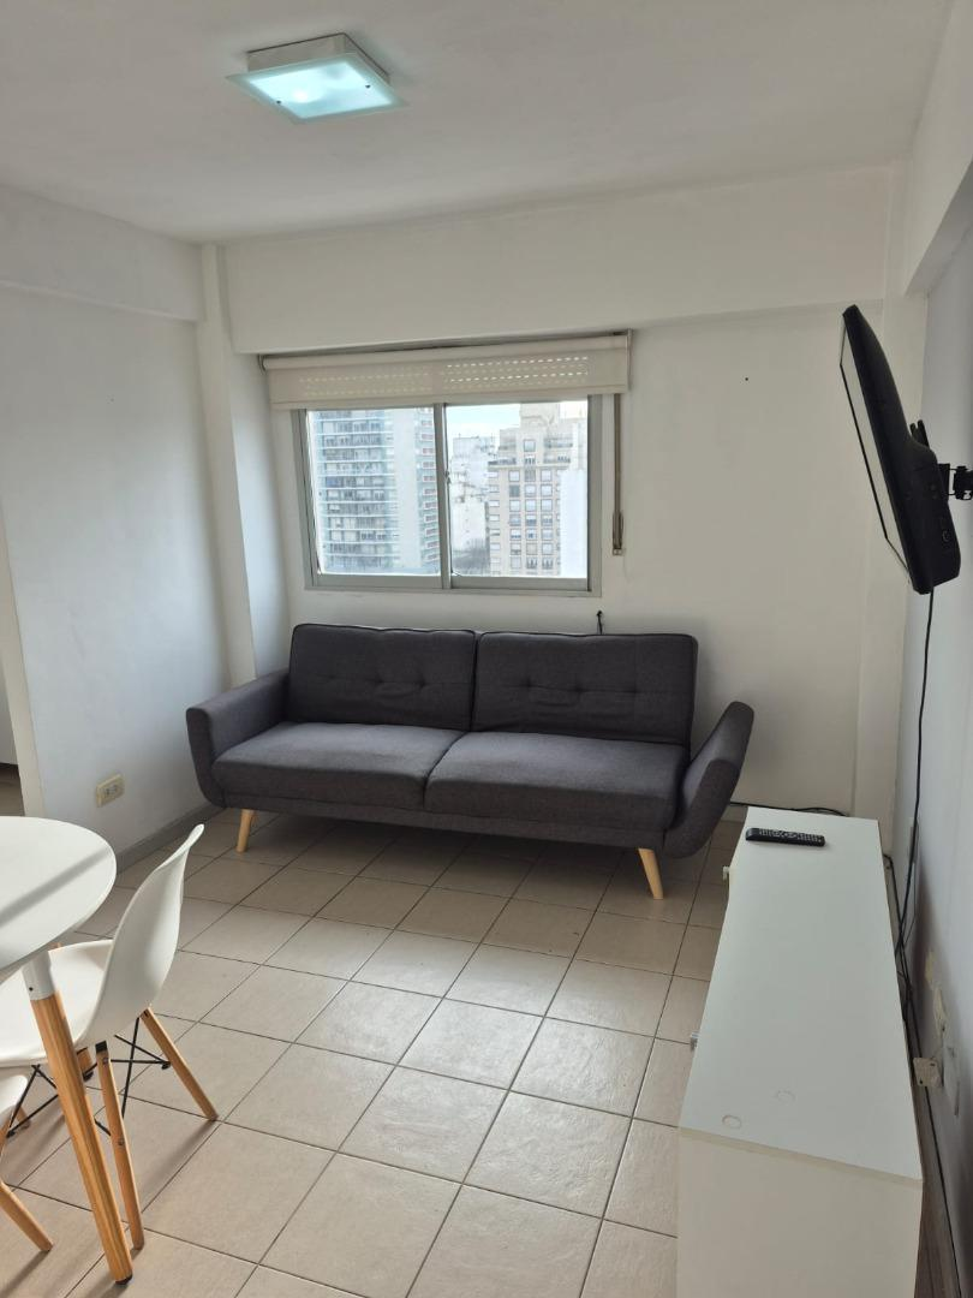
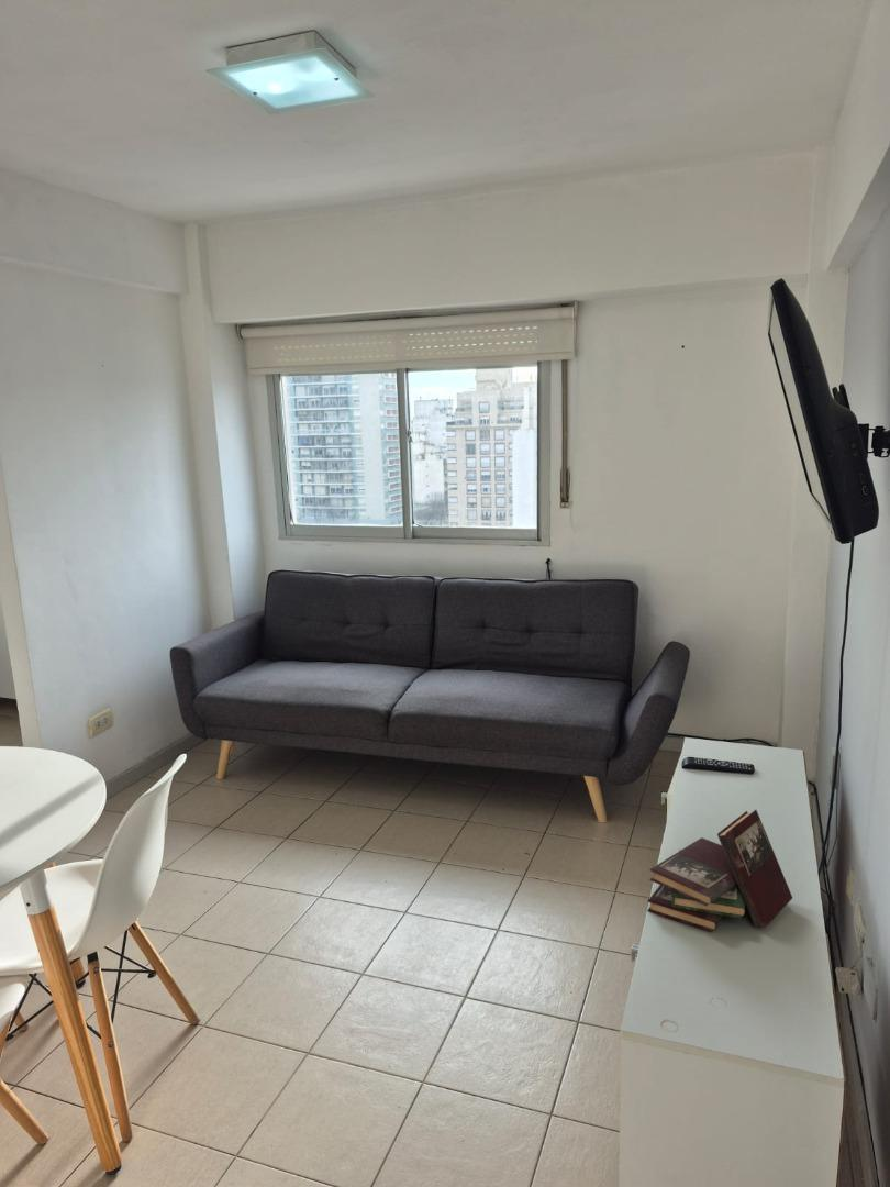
+ book (721, 865)
